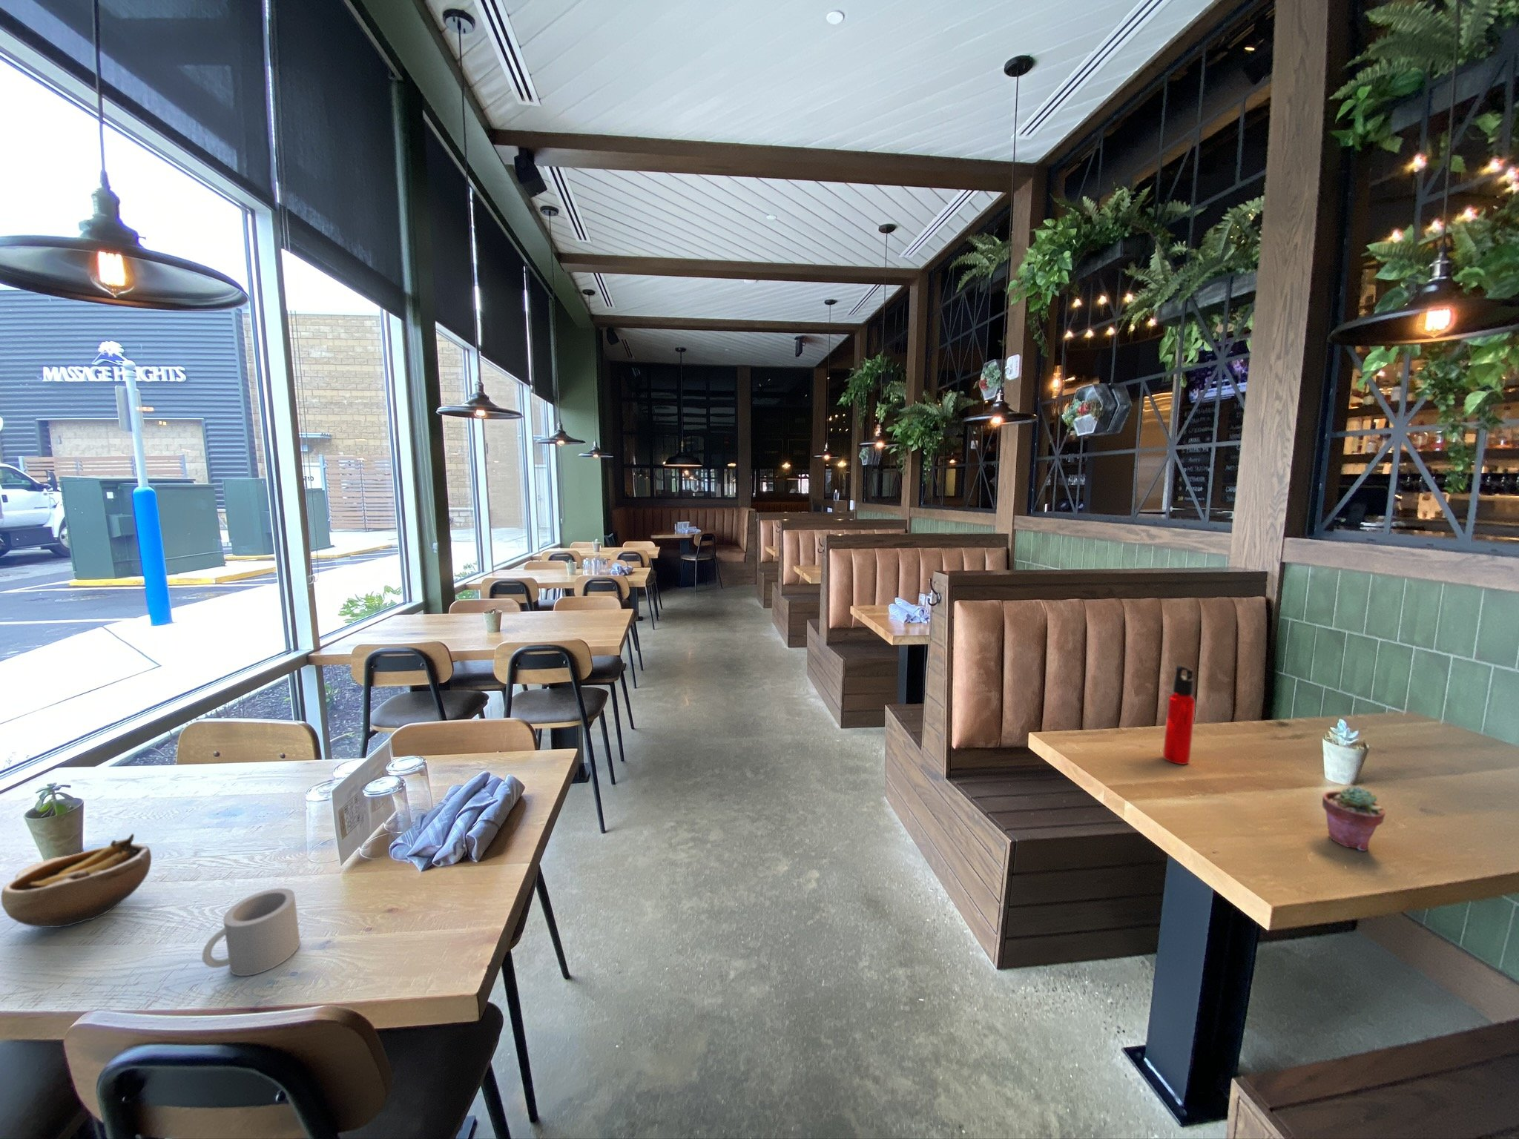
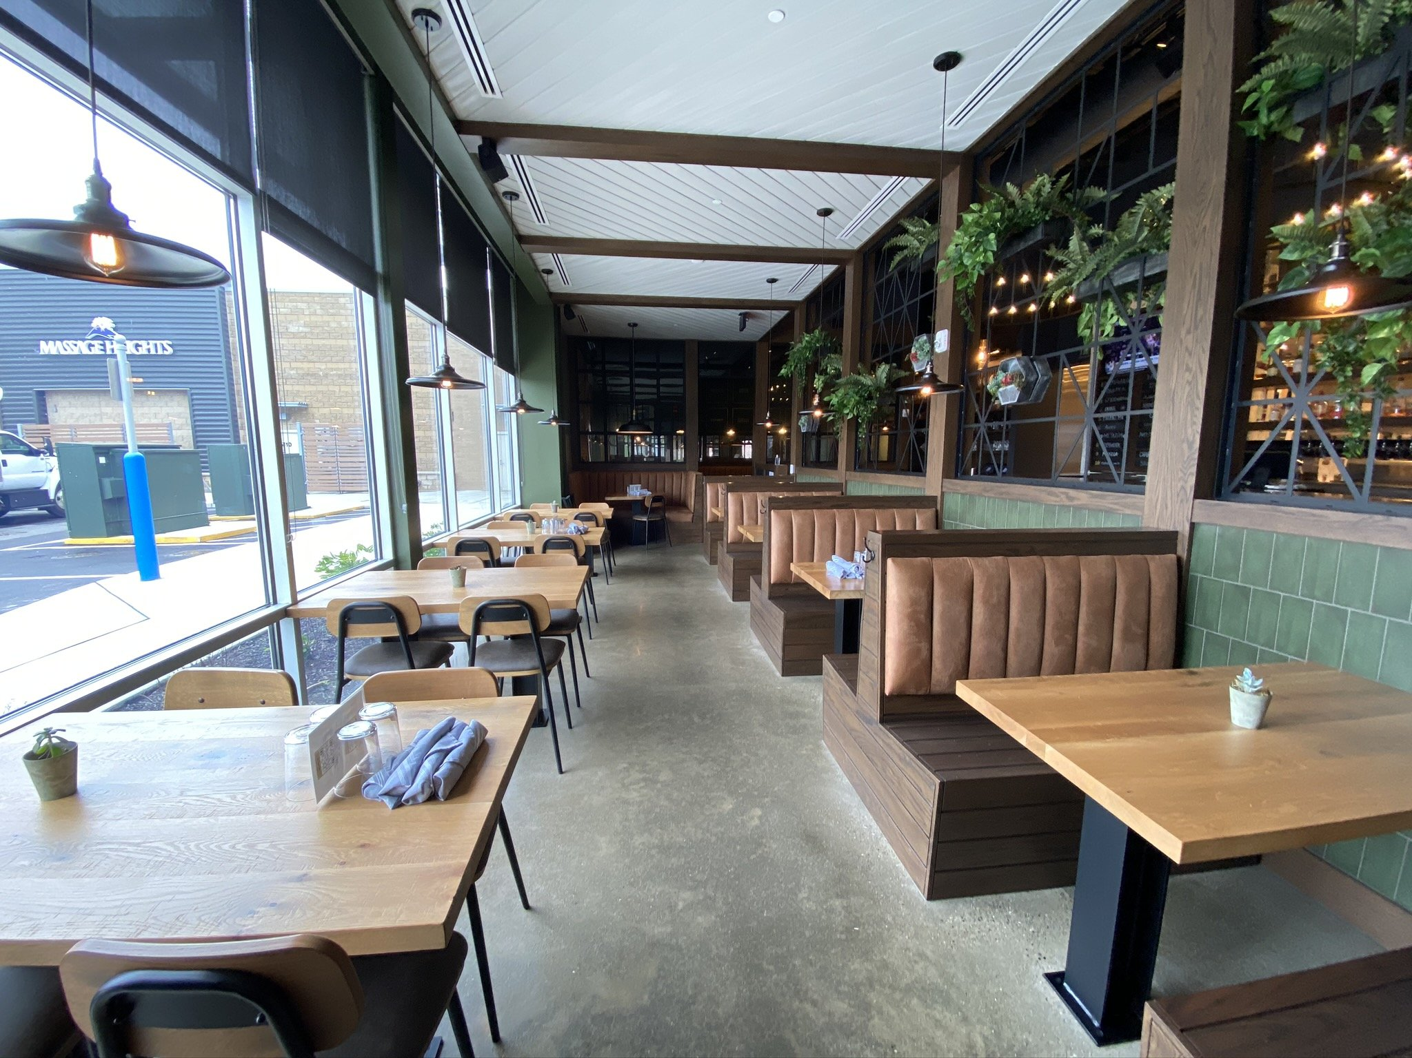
- mug (251, 936)
- potted succulent (1352, 814)
- bowl (80, 883)
- water bottle (1181, 713)
